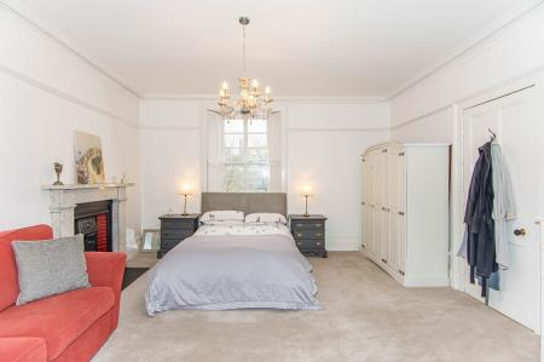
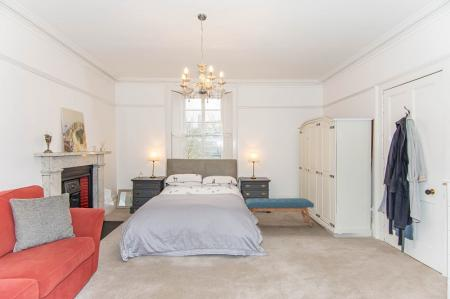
+ bench (278, 210)
